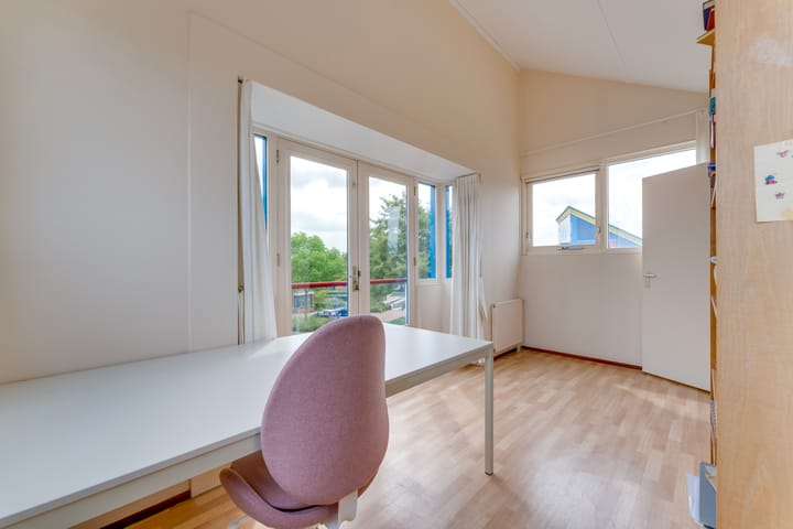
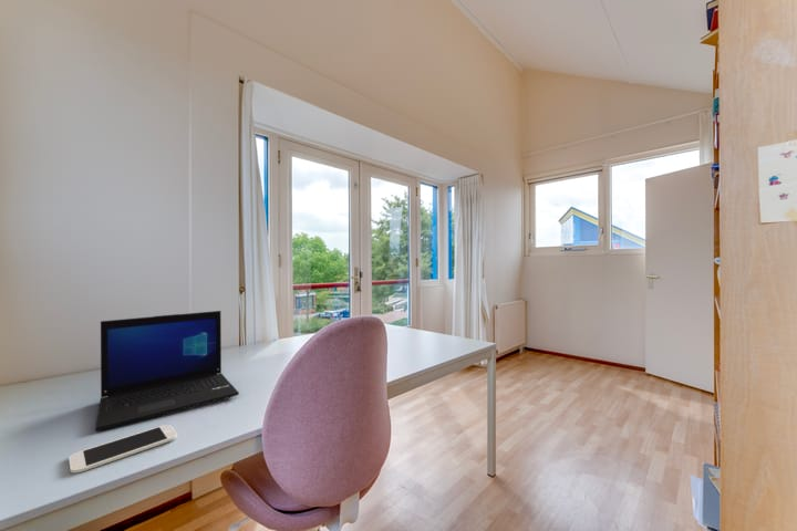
+ smartphone (126, 446)
+ laptop (170, 358)
